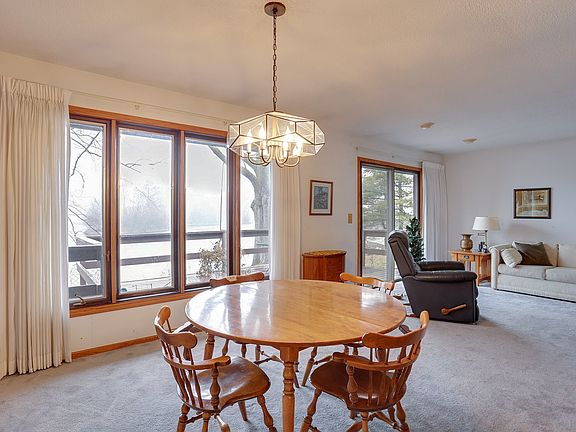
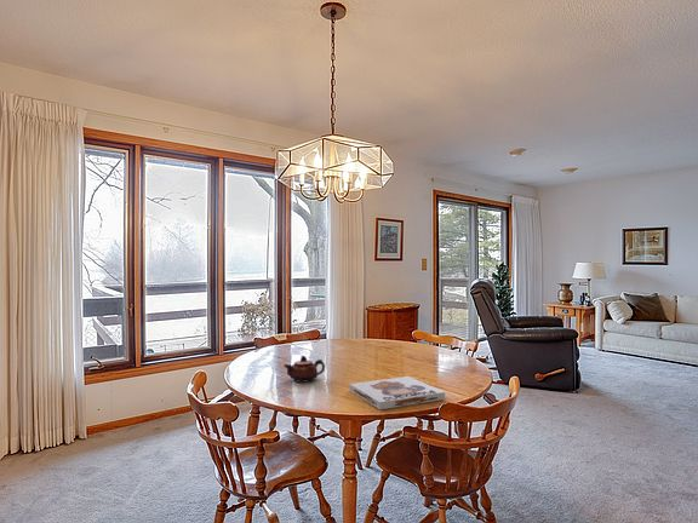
+ teapot (304, 367)
+ board game (395, 391)
